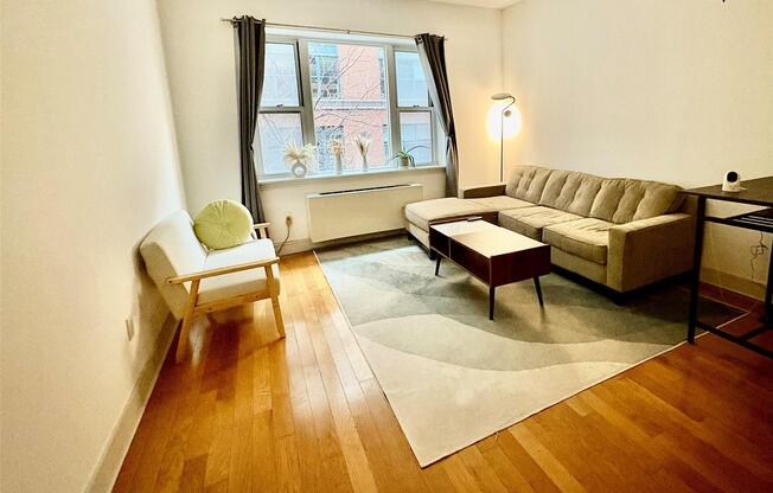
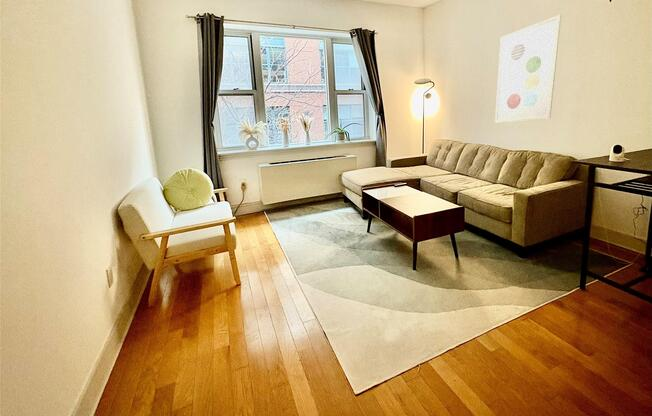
+ wall art (524, 75)
